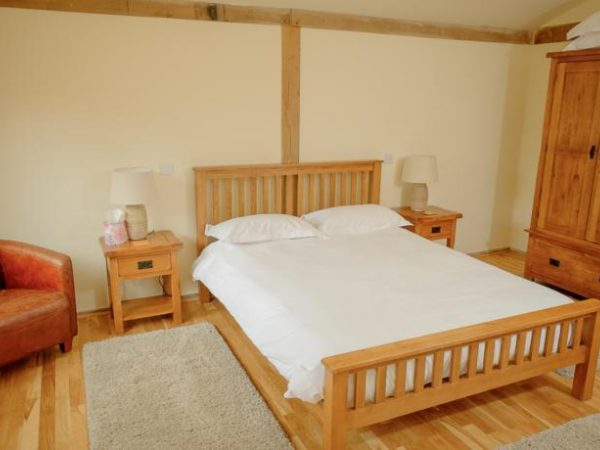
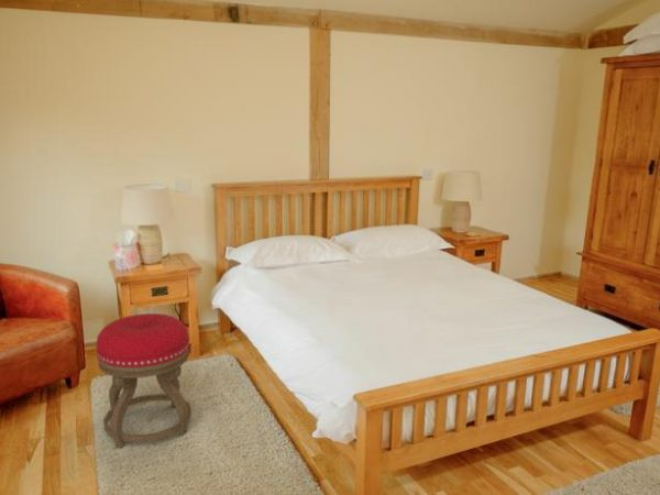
+ stool (145, 375)
